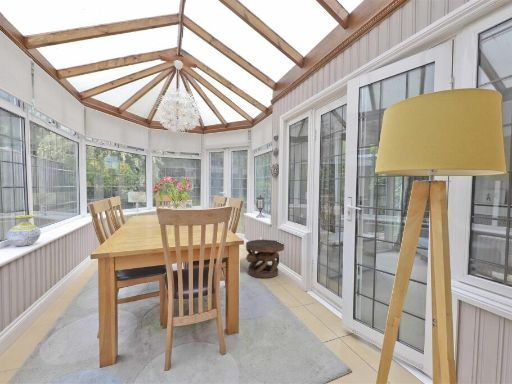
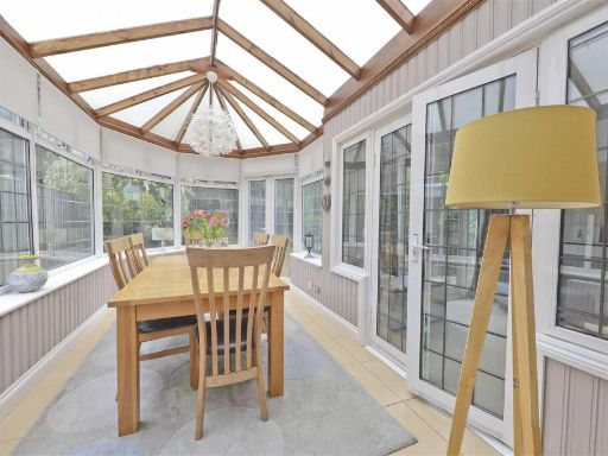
- carved stool (263, 257)
